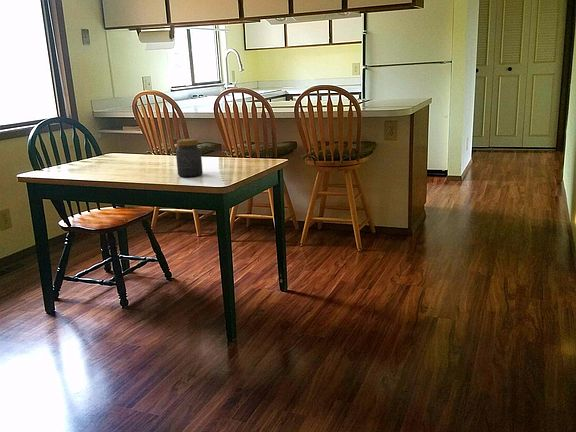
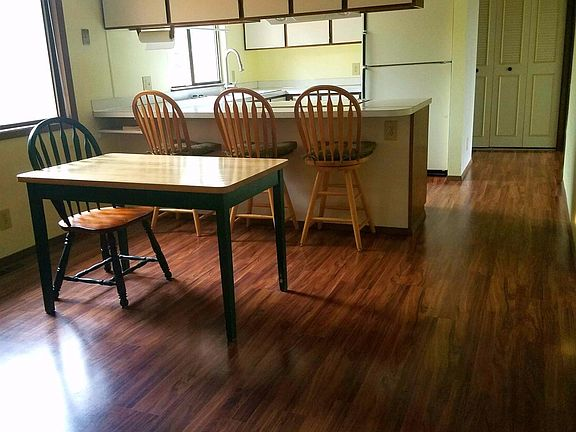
- jar (188, 157)
